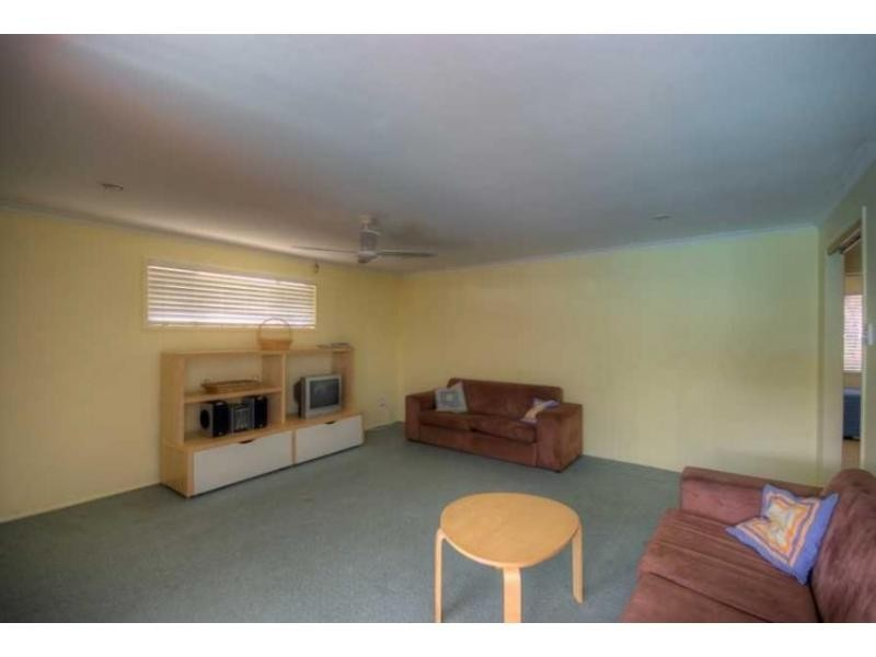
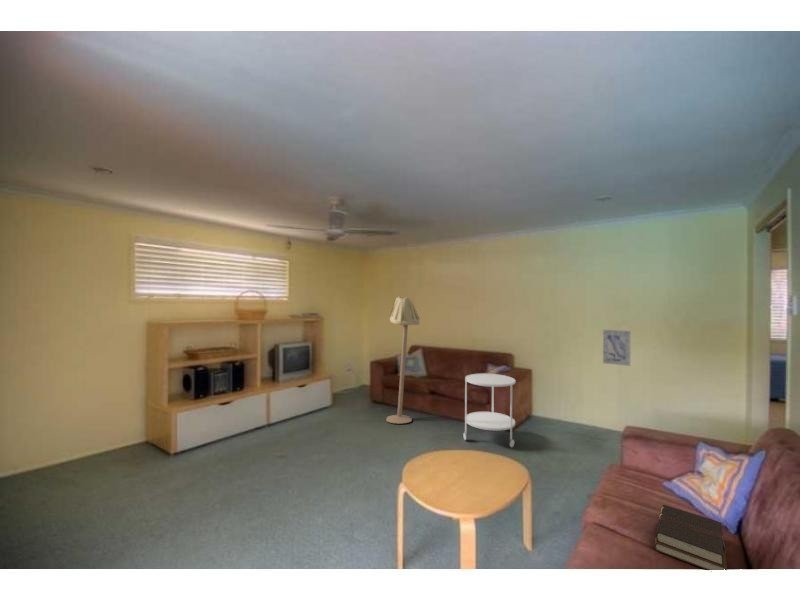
+ wall art (616, 347)
+ floor lamp (403, 357)
+ side table (492, 408)
+ bible (689, 535)
